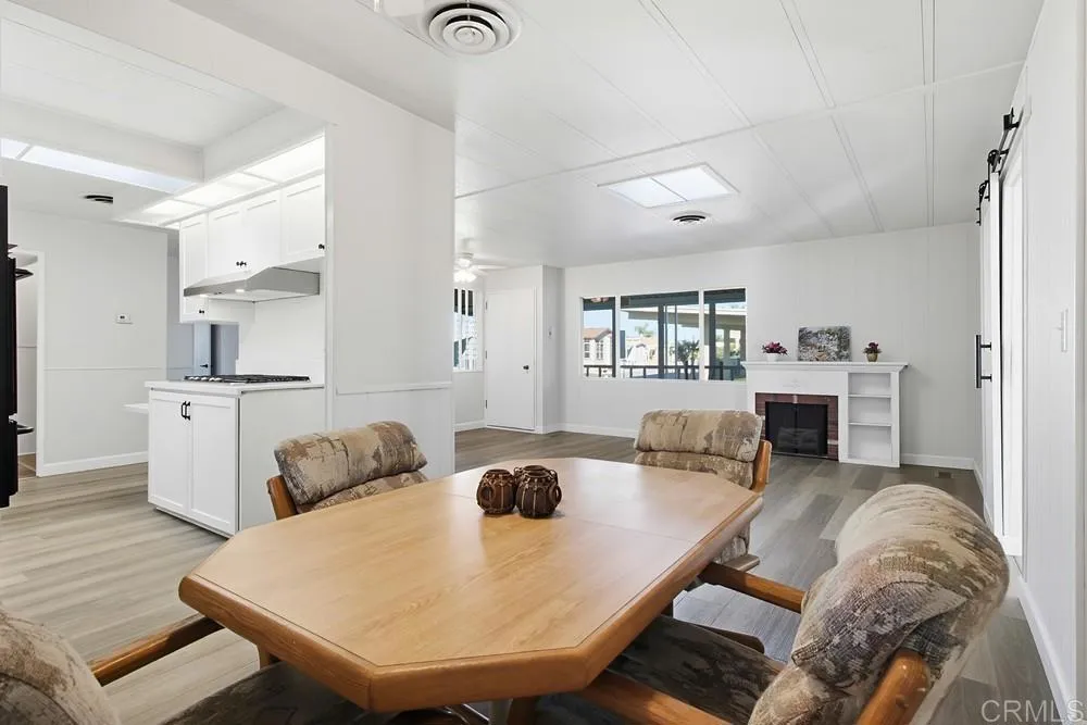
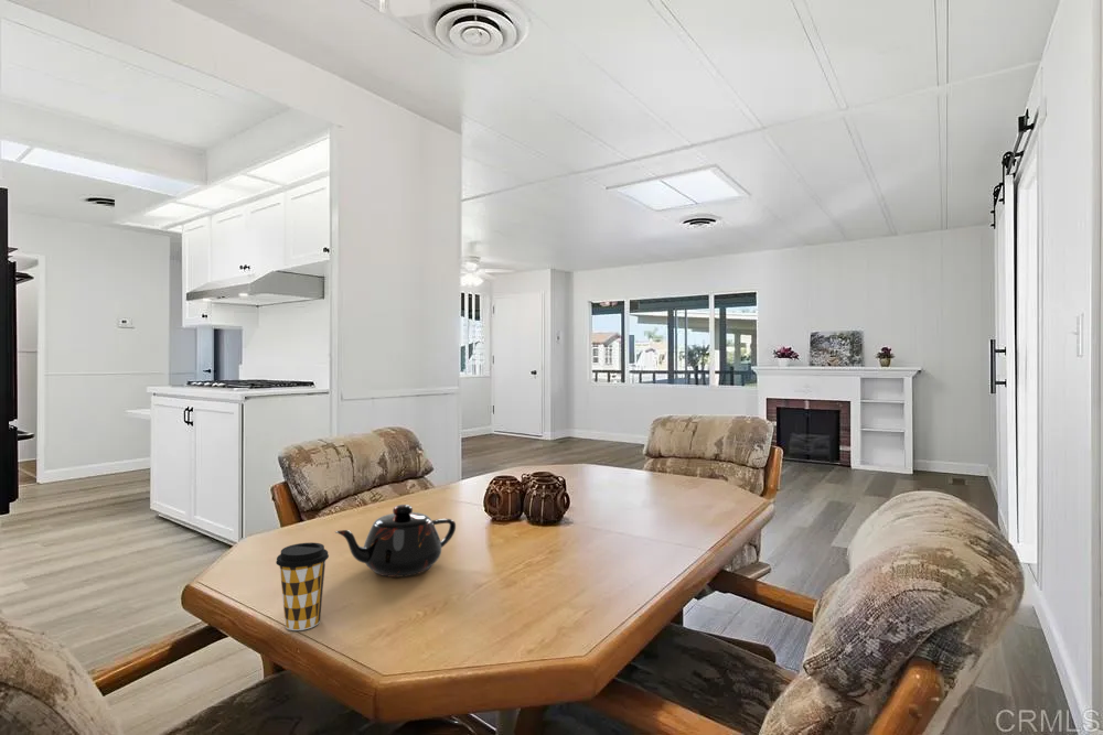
+ teapot (398, 537)
+ coffee cup (302, 585)
